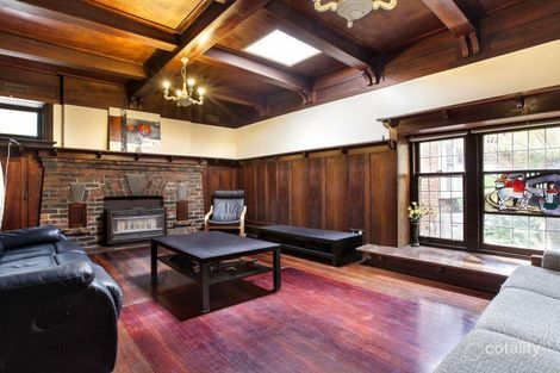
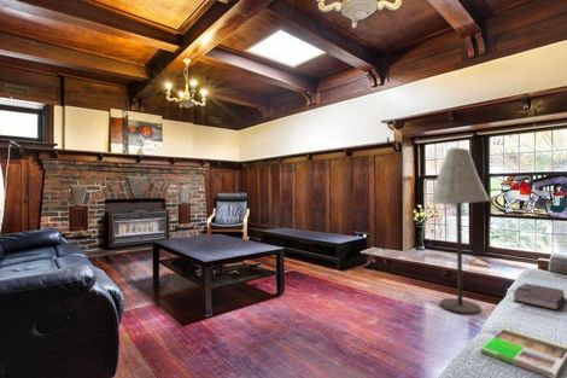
+ book (538, 295)
+ floor lamp (458, 227)
+ magazine (525, 349)
